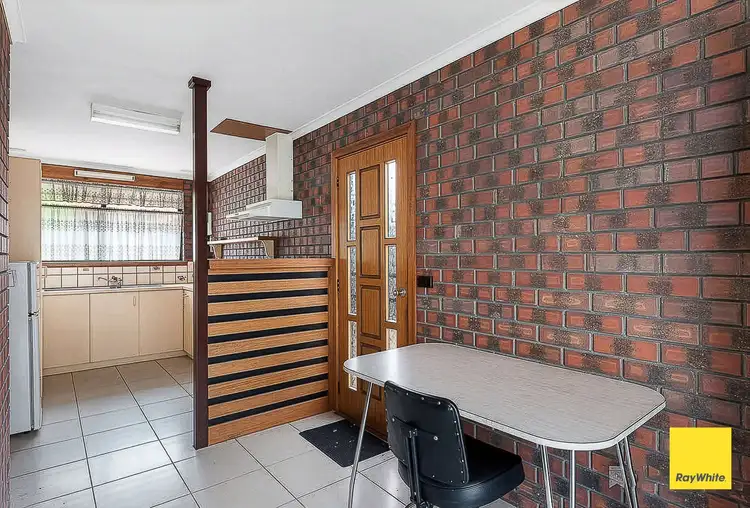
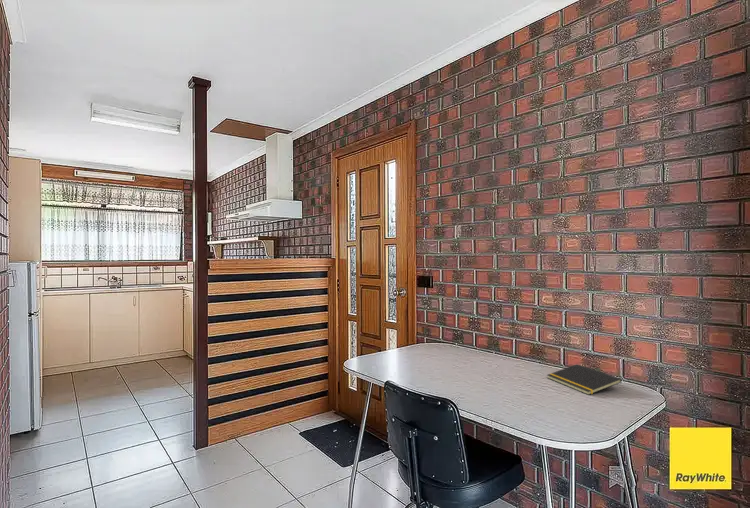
+ notepad (582, 378)
